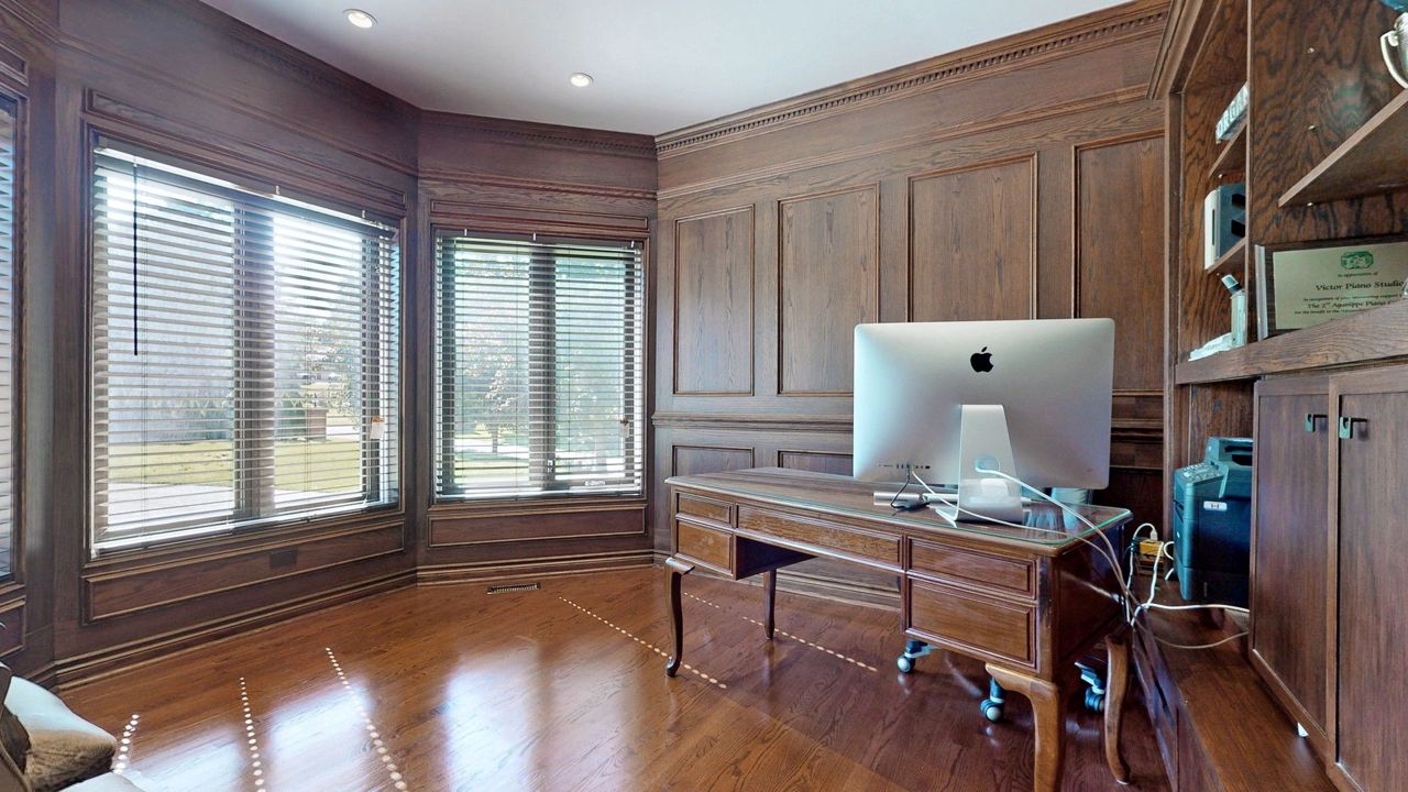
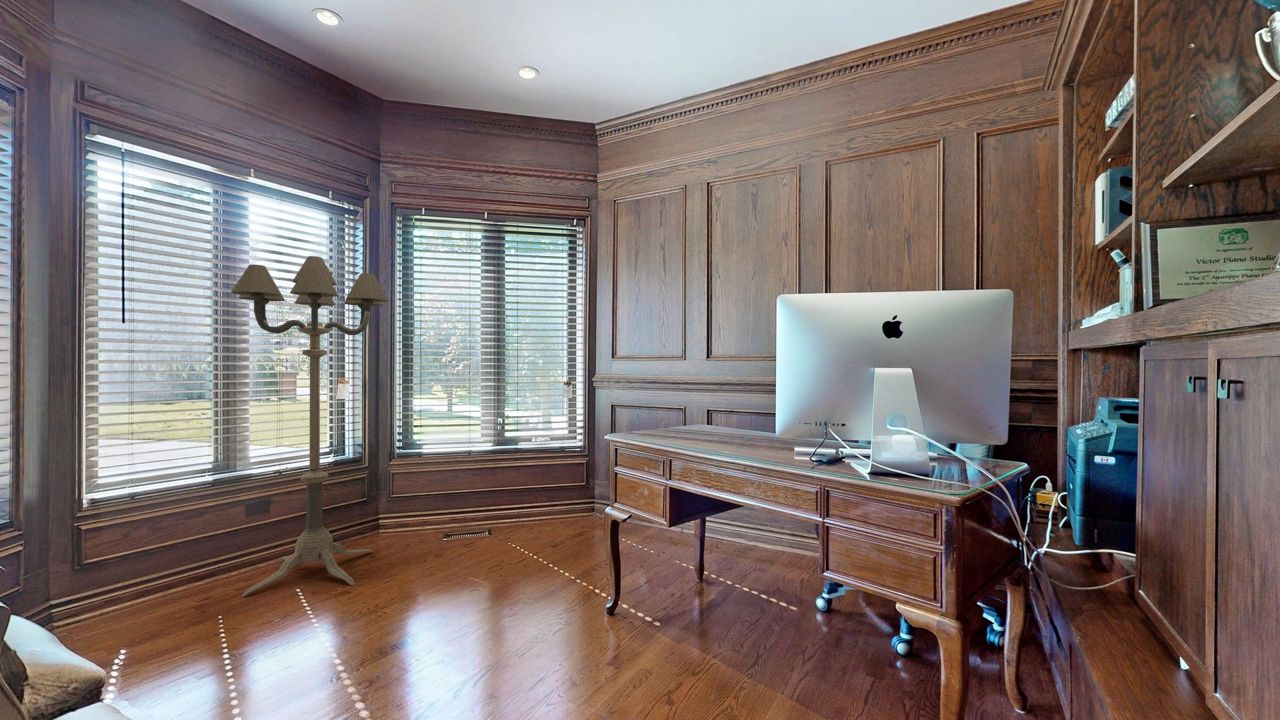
+ floor lamp (314, 414)
